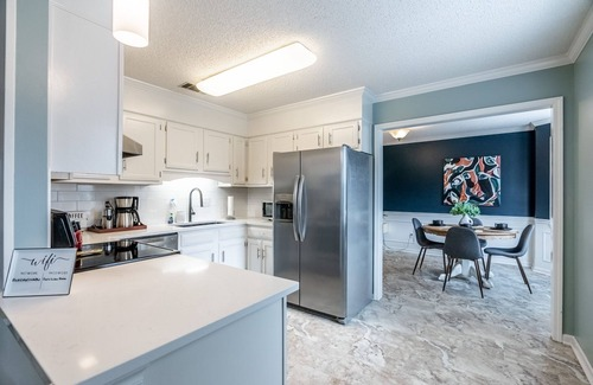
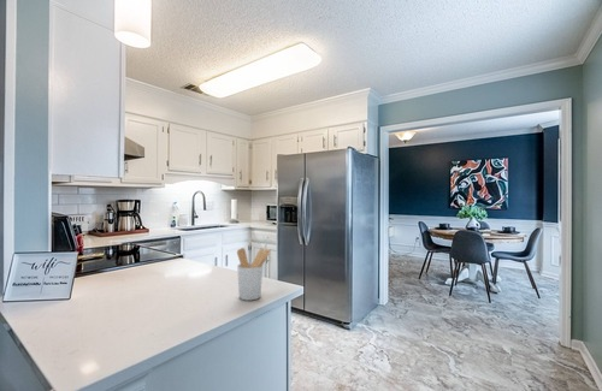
+ utensil holder (254, 271)
